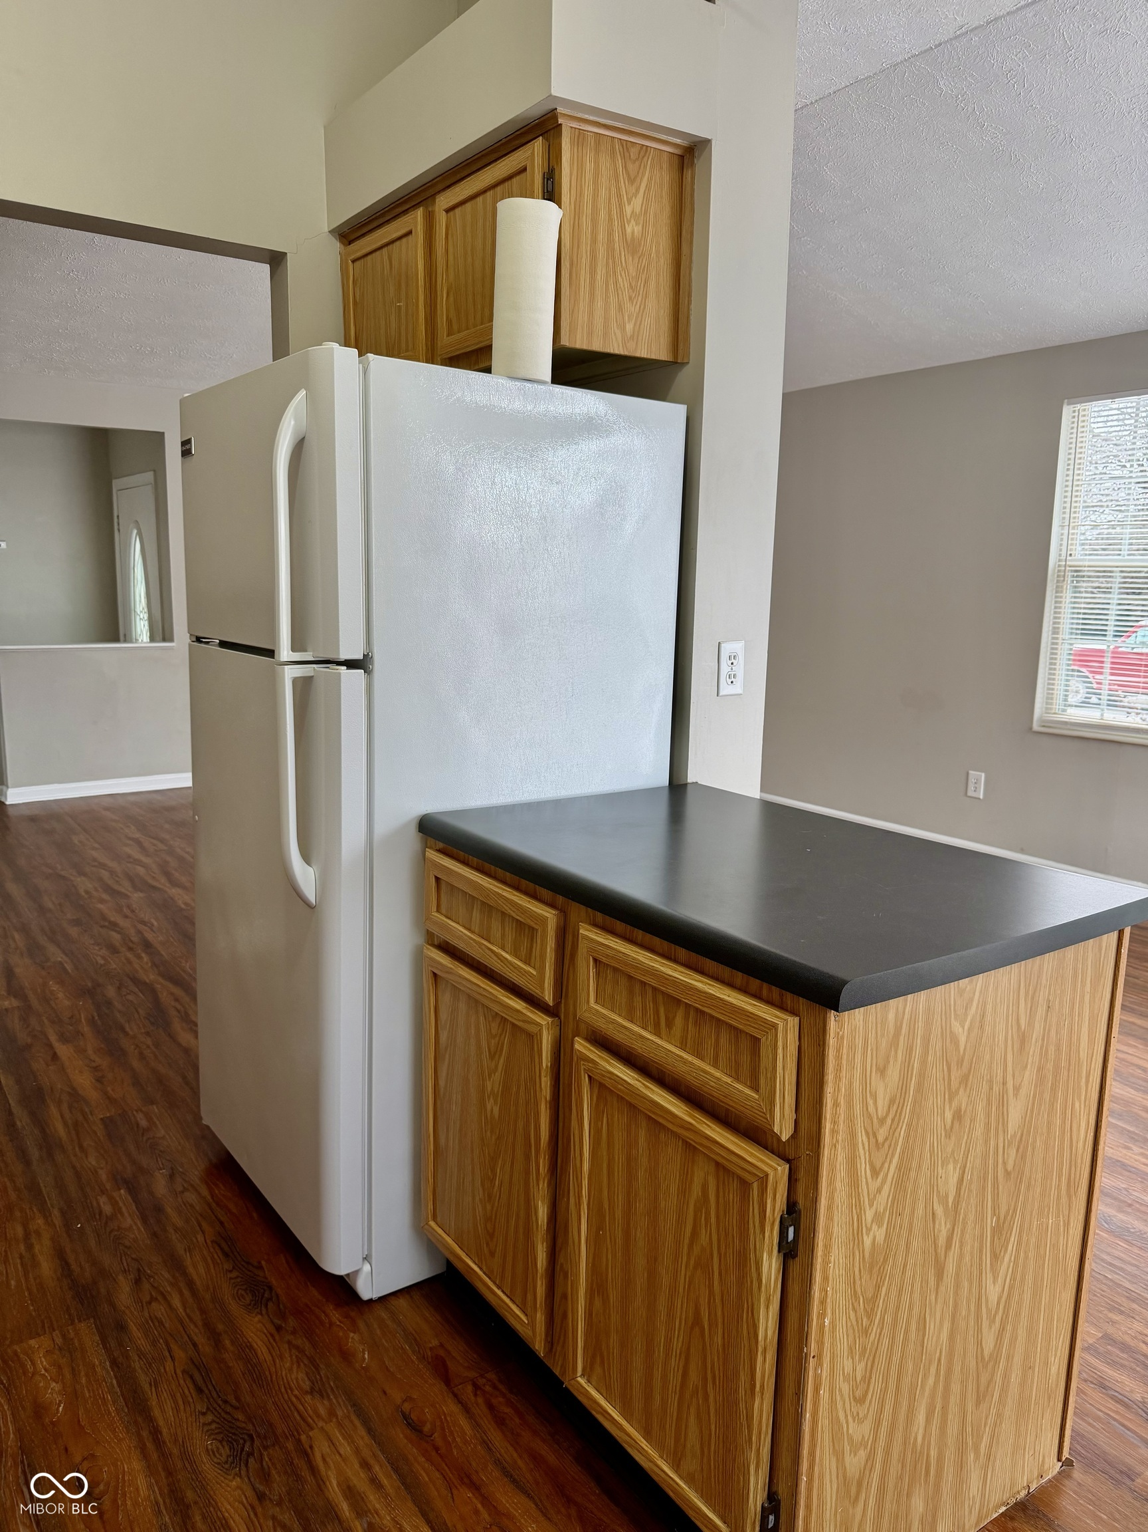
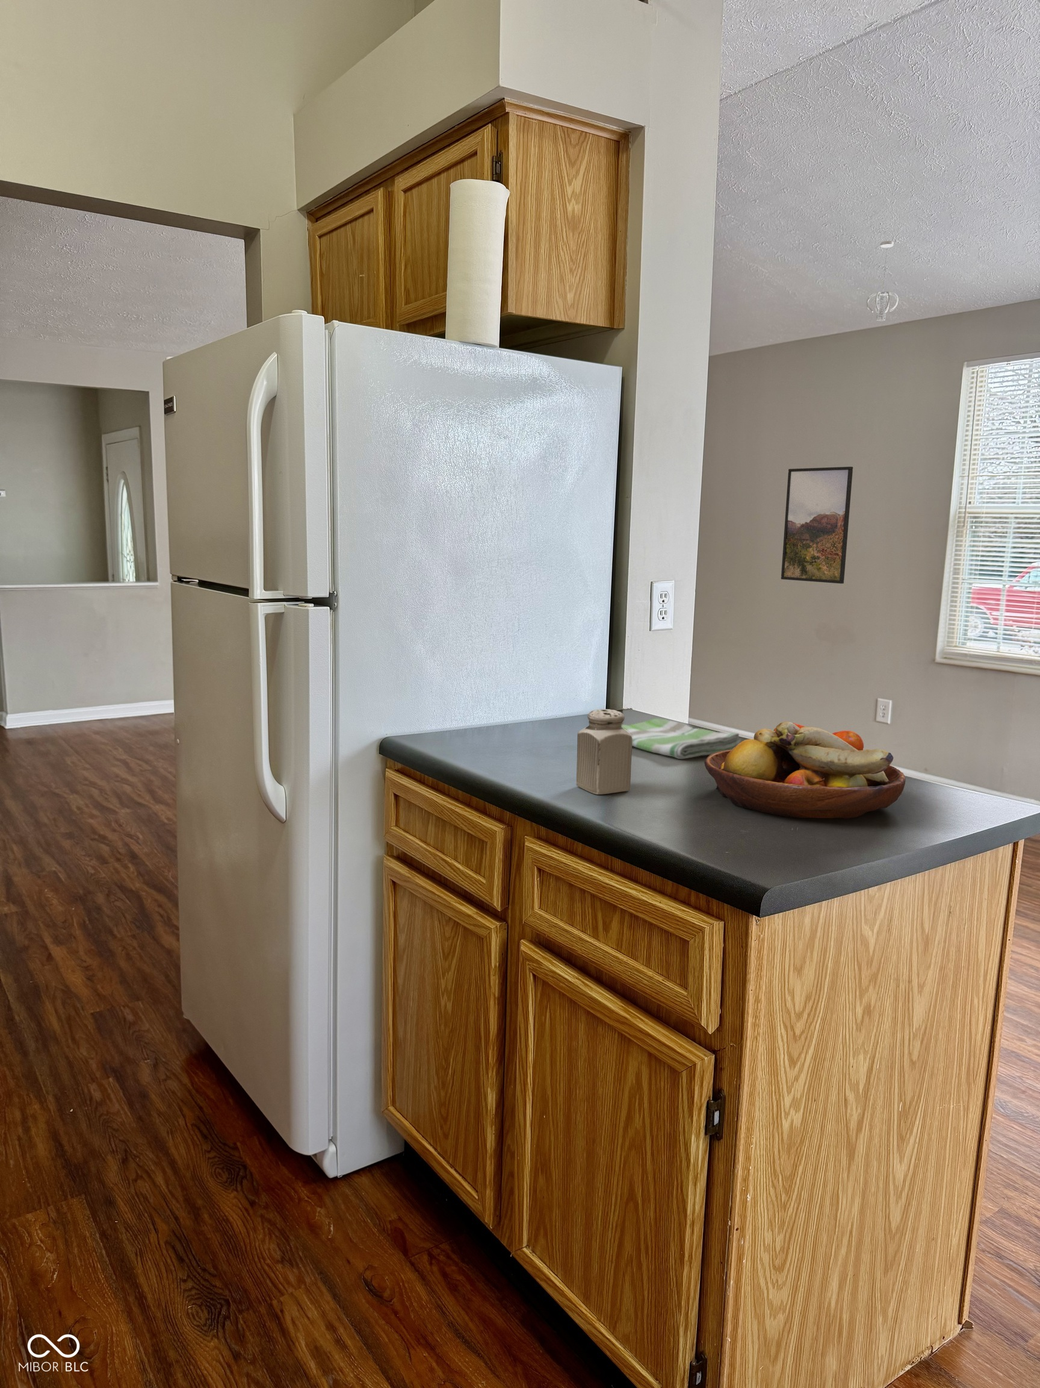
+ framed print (816, 525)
+ salt shaker (604, 750)
+ fruit bowl (805, 760)
+ pendant light (884, 281)
+ dish towel (667, 734)
